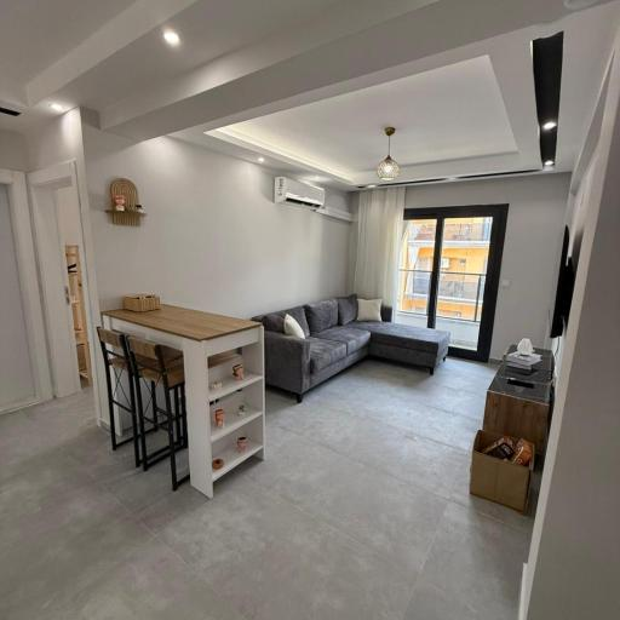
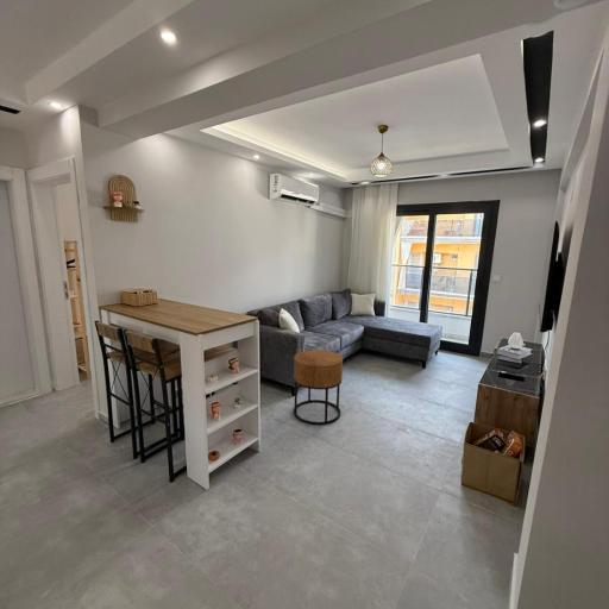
+ side table (318, 384)
